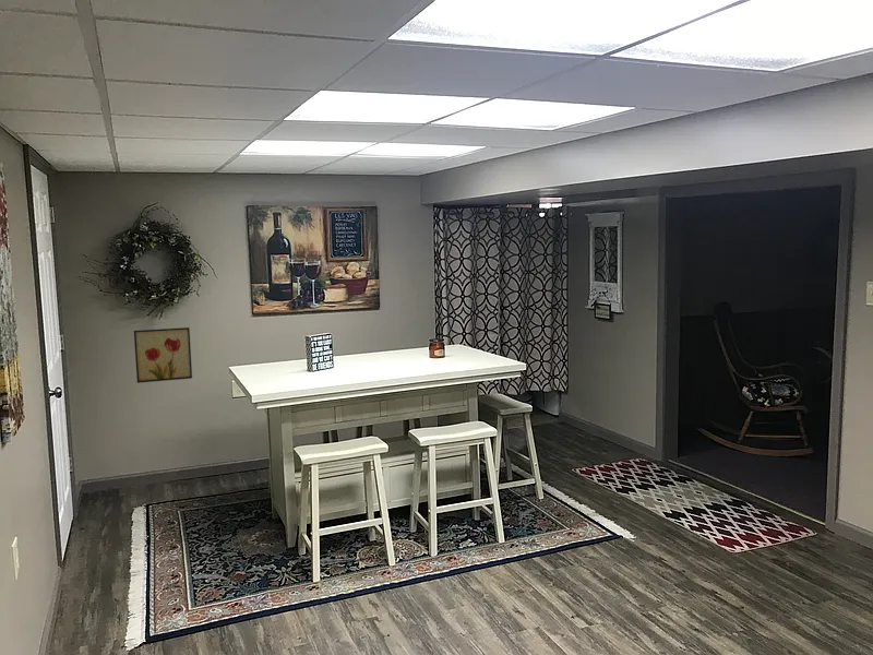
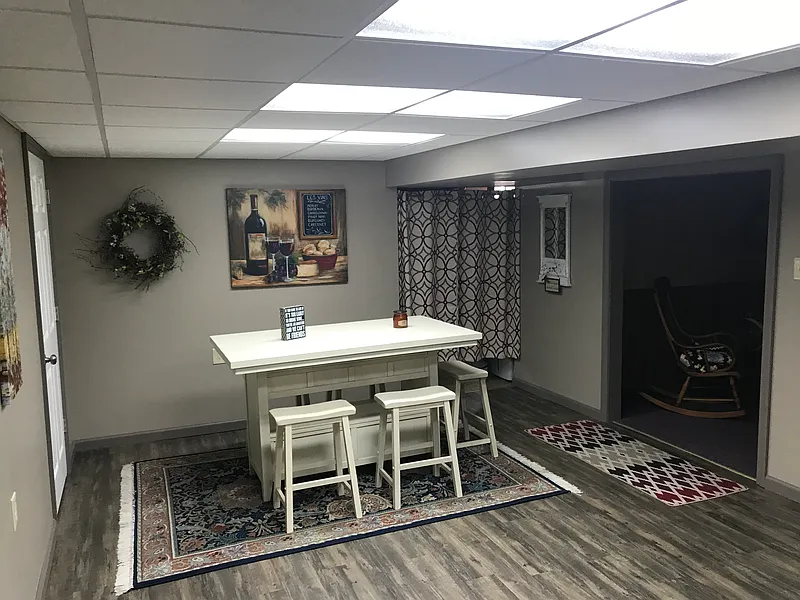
- wall art (163, 354)
